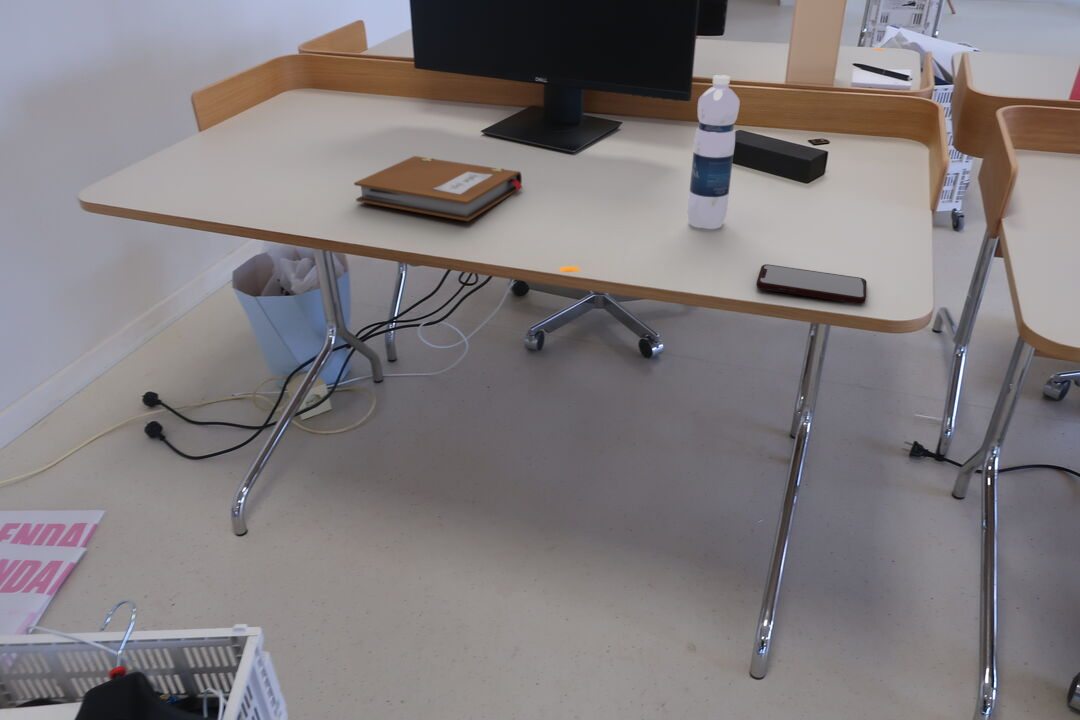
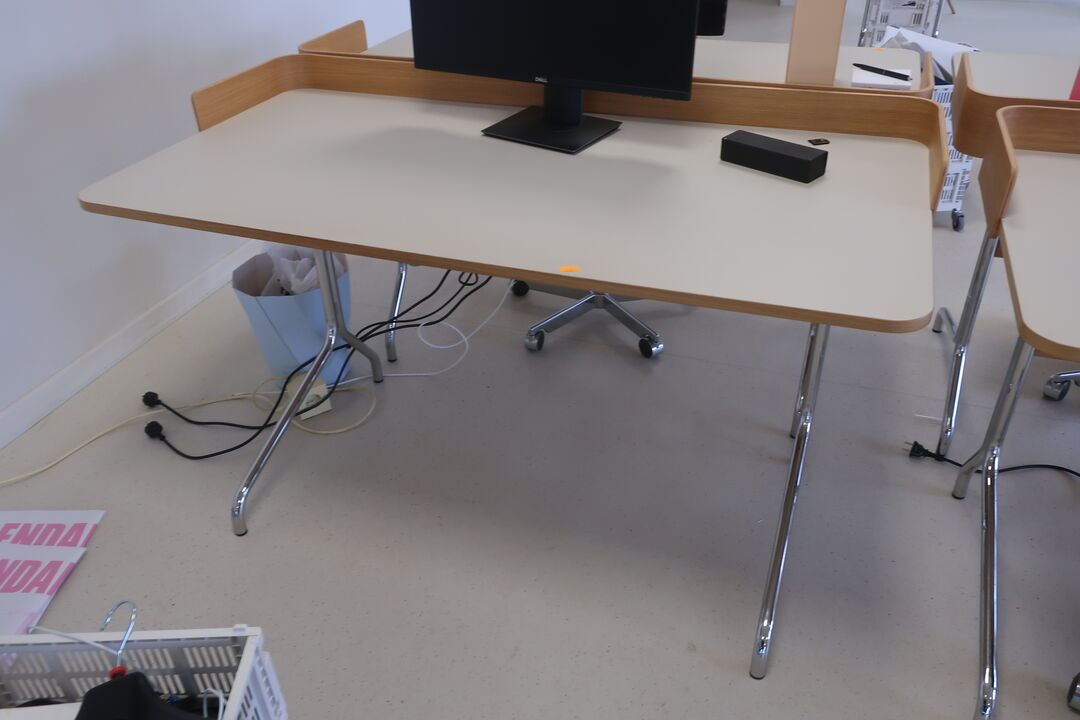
- water bottle (713, 153)
- notebook (443, 185)
- smartphone (811, 283)
